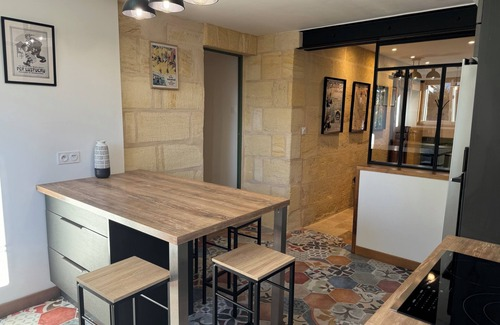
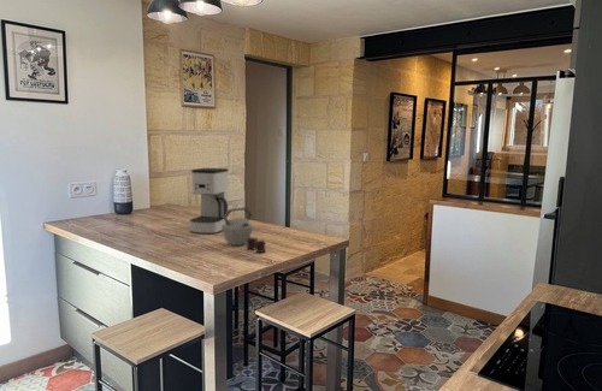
+ kettle (246, 229)
+ coffee maker (211, 200)
